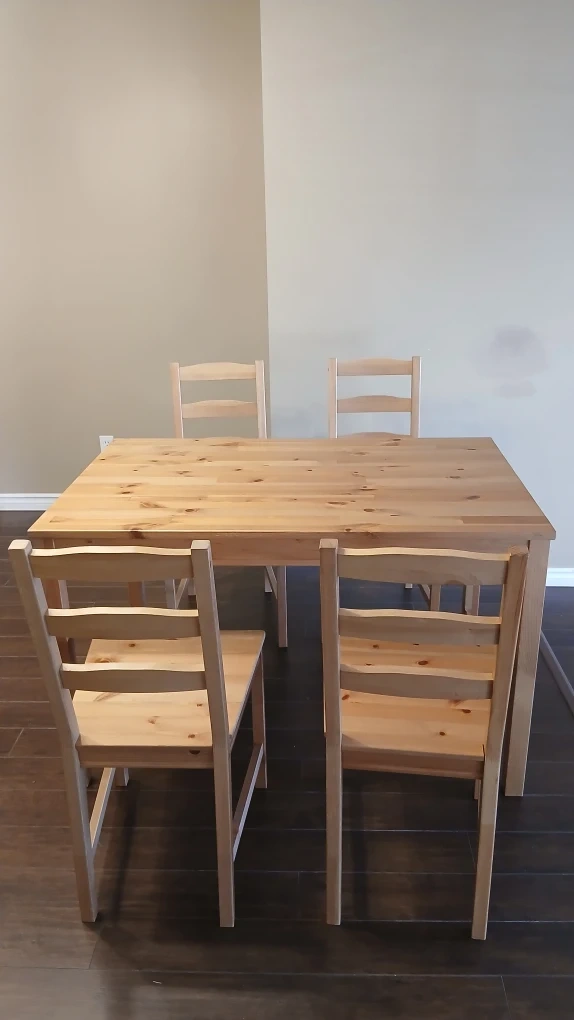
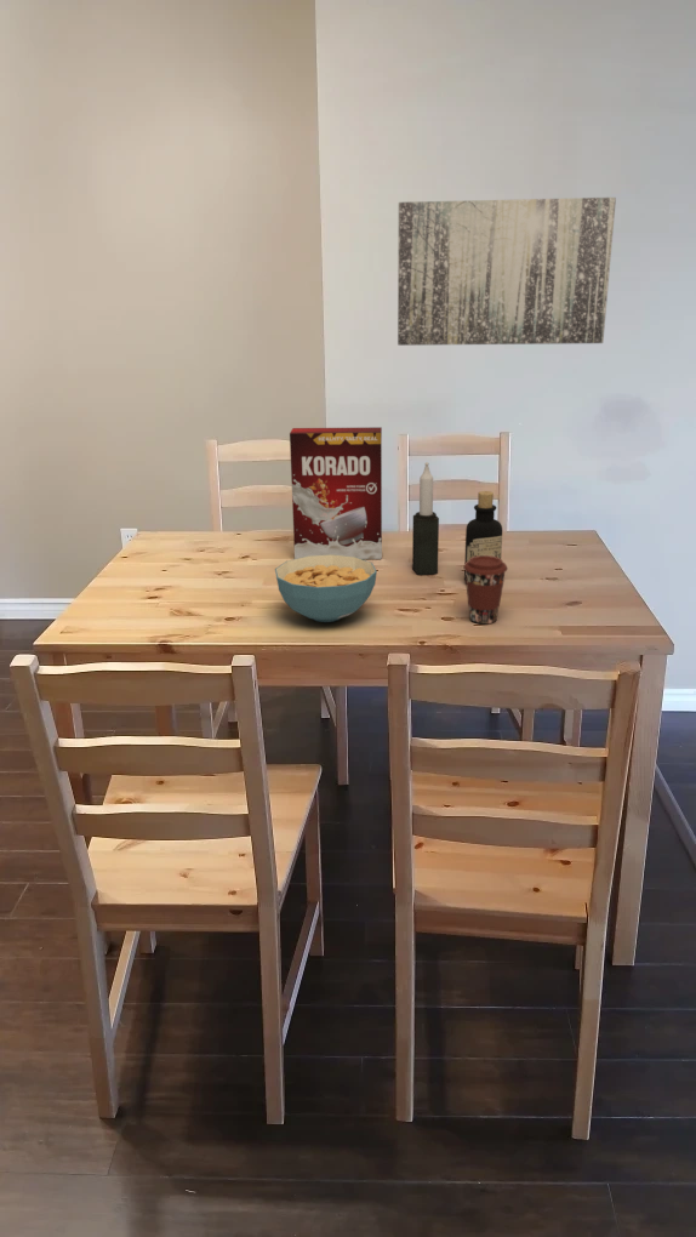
+ wall art (502, 273)
+ cereal bowl (325, 593)
+ cereal box (337, 494)
+ coffee cup (484, 589)
+ candle (426, 517)
+ bottle (484, 537)
